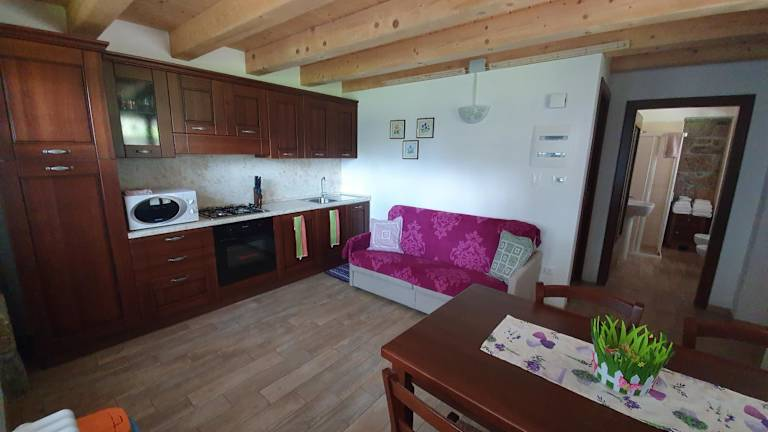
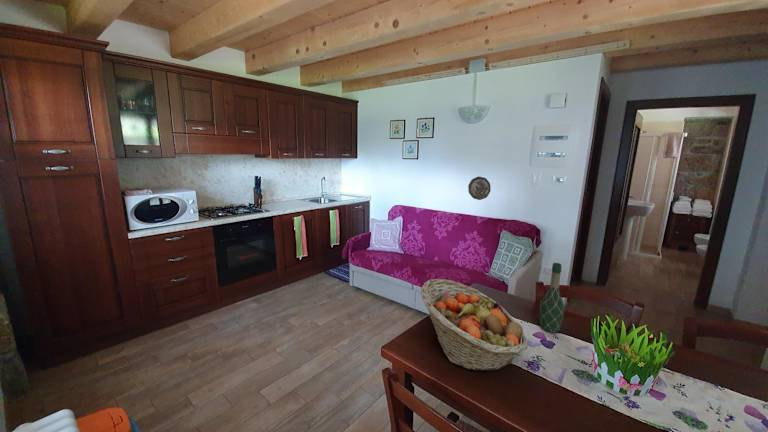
+ fruit basket (470, 318)
+ wine bottle (553, 296)
+ decorative plate (479, 188)
